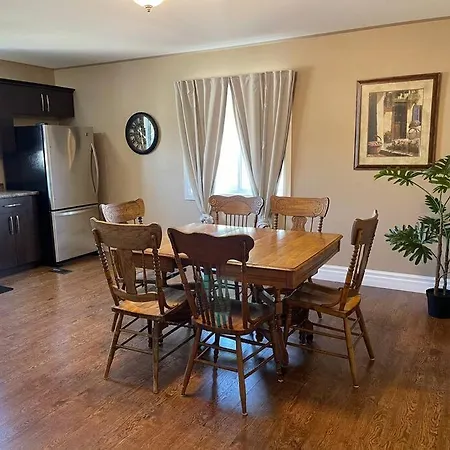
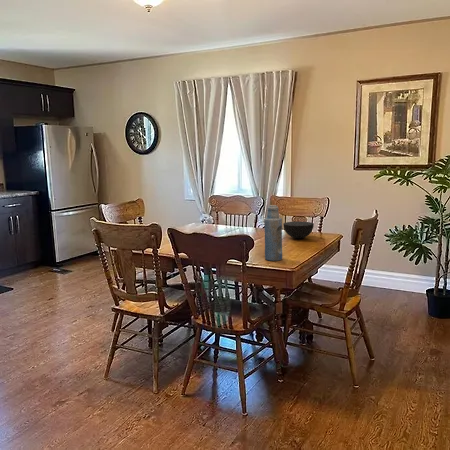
+ bowl (298, 230)
+ bottle (273, 232)
